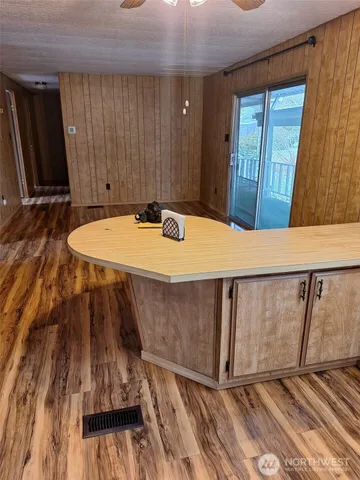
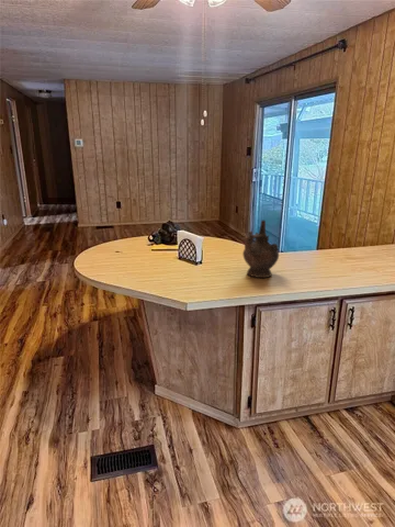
+ ceremonial vessel (259, 248)
